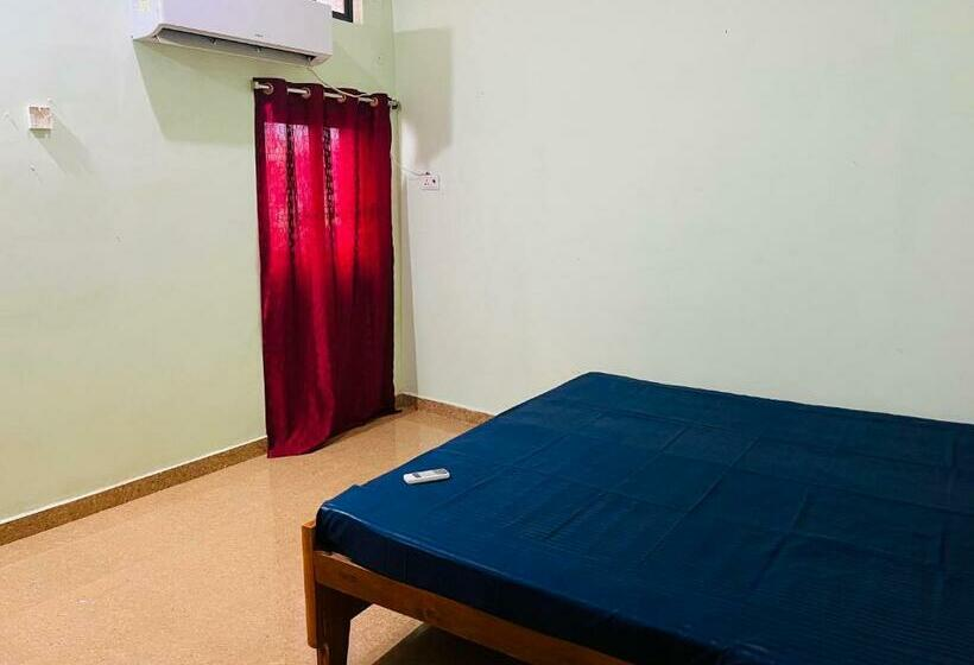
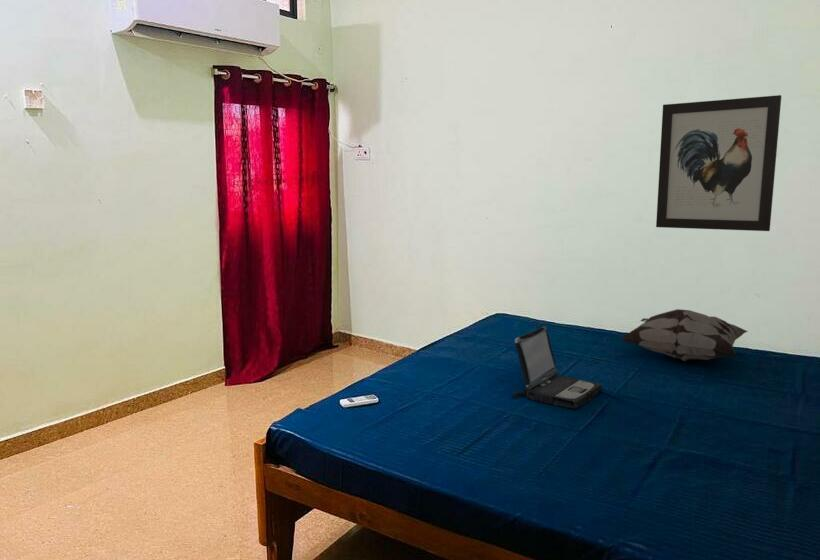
+ laptop (555, 365)
+ decorative pillow (683, 334)
+ wall art (714, 165)
